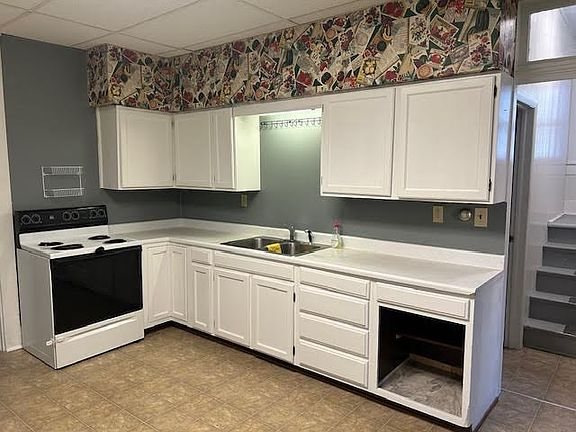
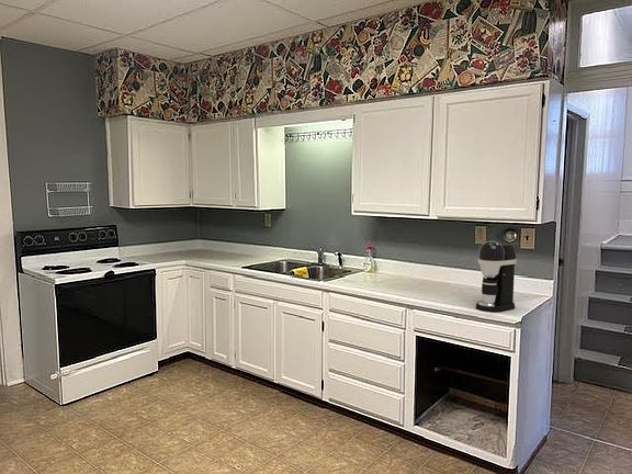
+ coffee maker (496, 274)
